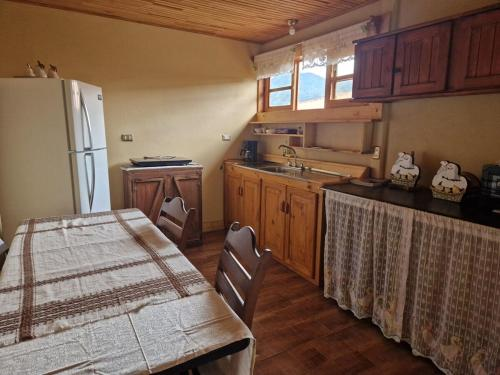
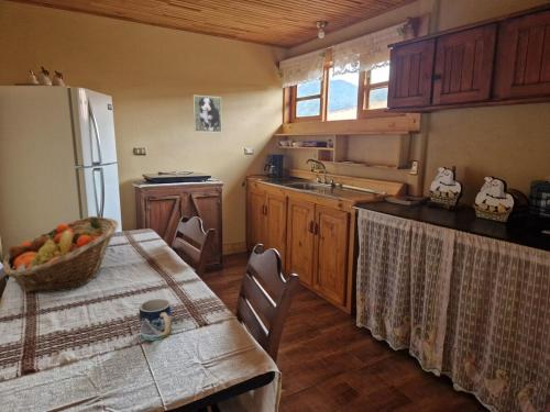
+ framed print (207, 114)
+ fruit basket (64, 250)
+ mug (157, 321)
